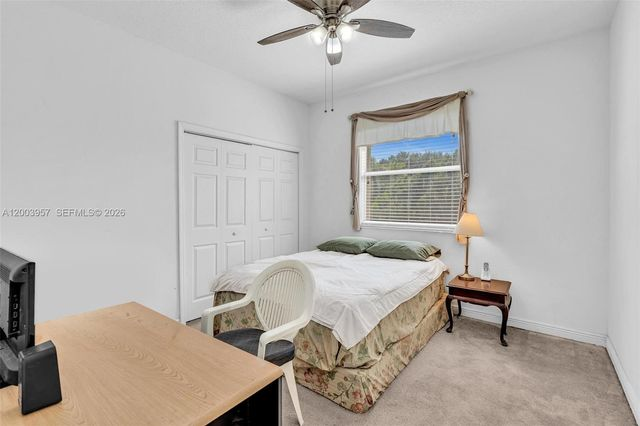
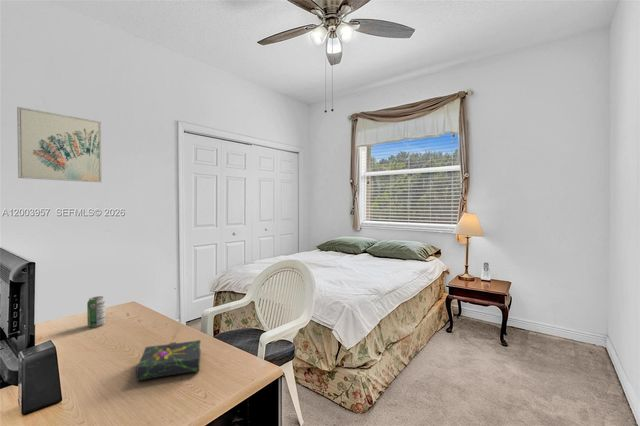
+ wall art (62, 147)
+ book (171, 358)
+ beverage can (96, 311)
